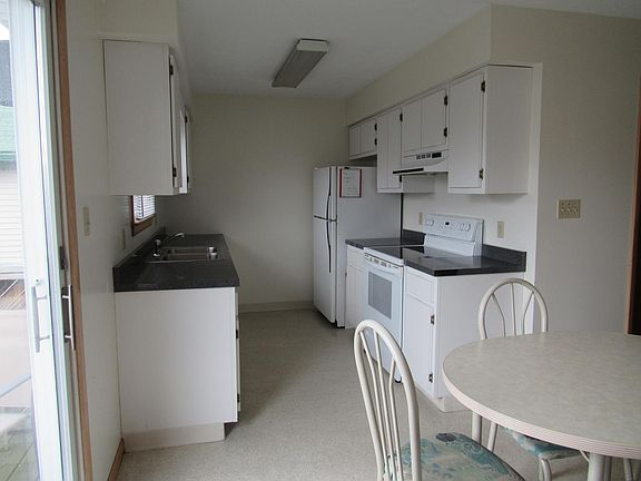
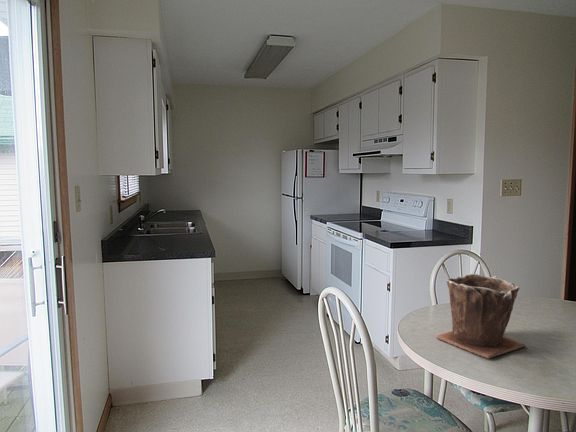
+ plant pot (480, 310)
